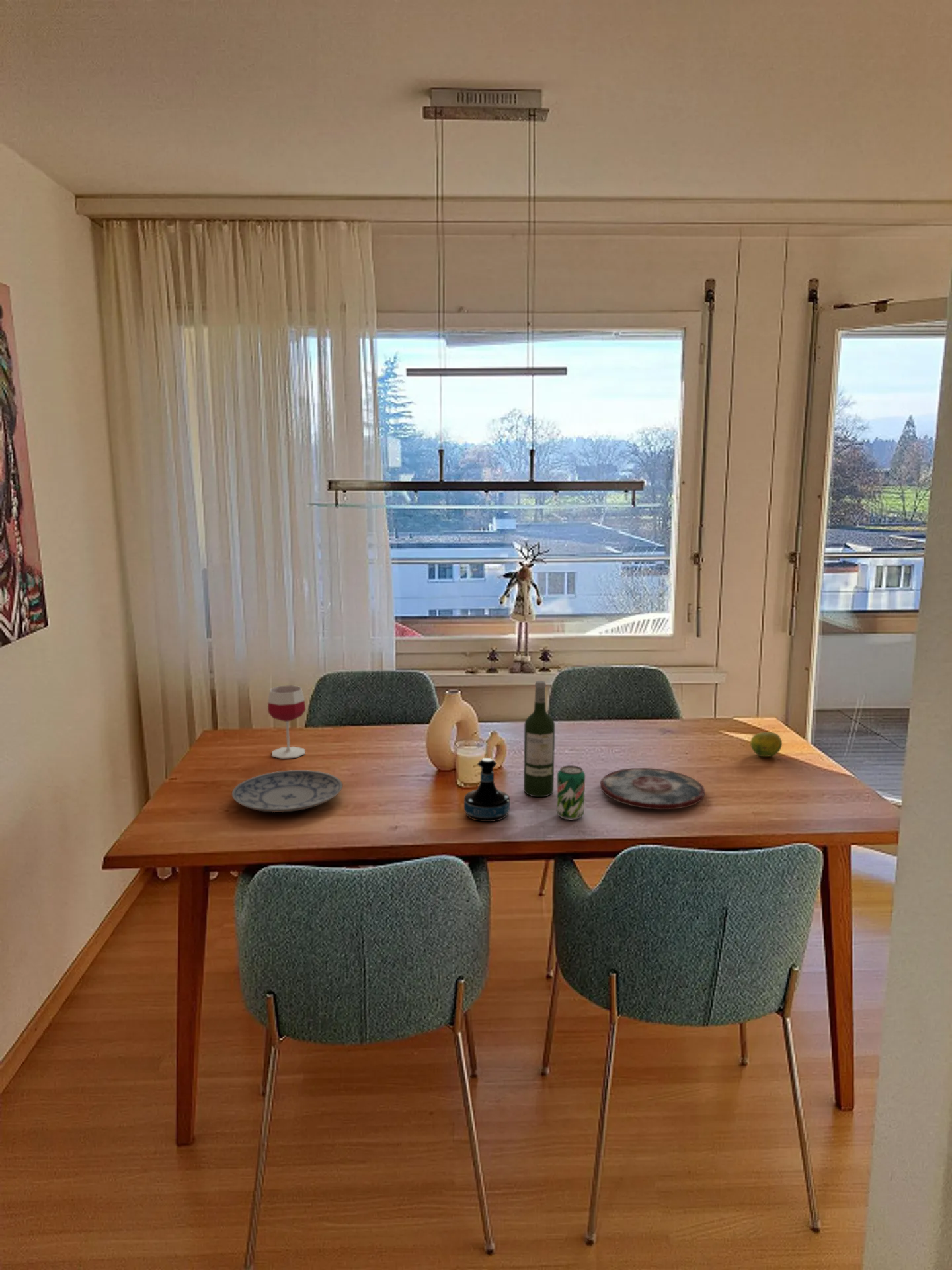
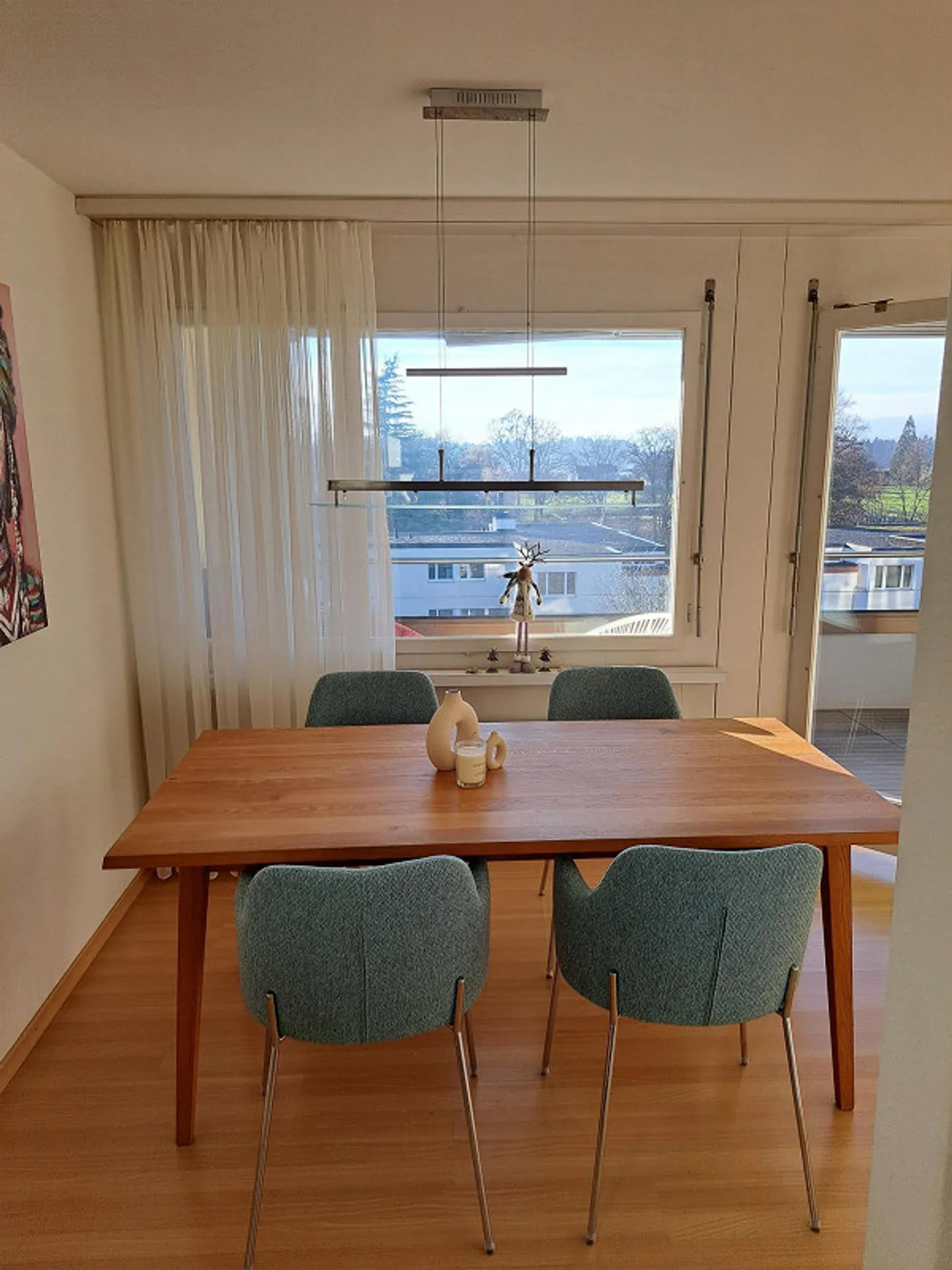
- wineglass (287, 721)
- fruit (766, 743)
- tequila bottle (487, 786)
- plate (651, 788)
- wine bottle (539, 737)
- plate (288, 794)
- beverage can (571, 792)
